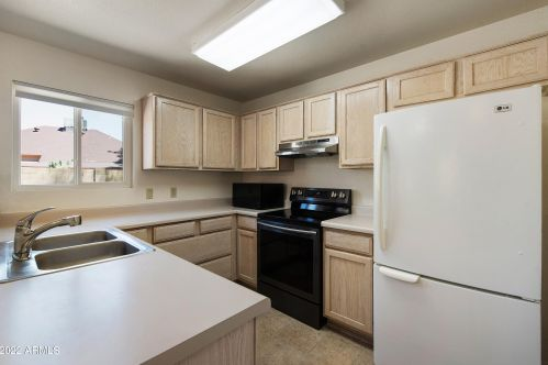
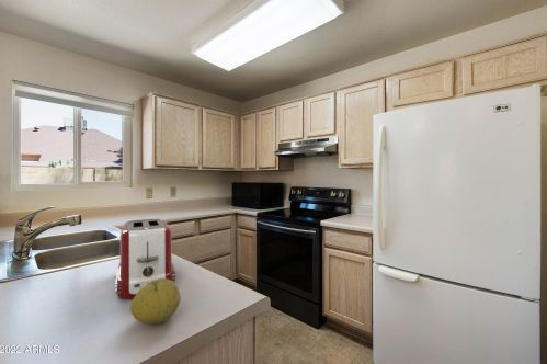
+ fruit (157, 300)
+ toaster (146, 251)
